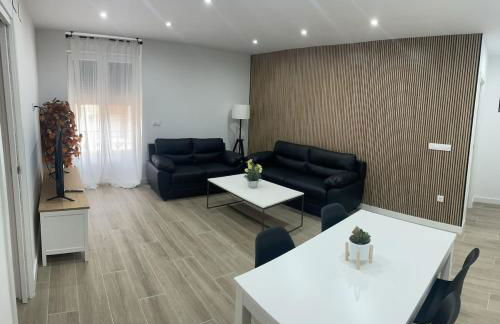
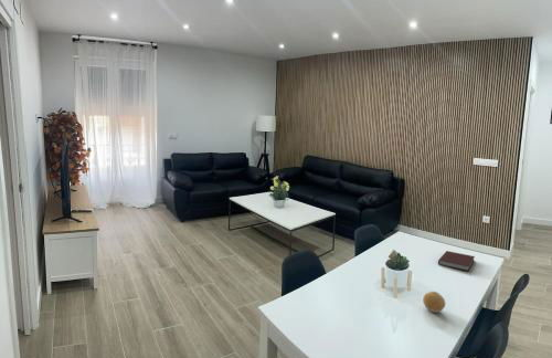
+ notebook (456, 260)
+ fruit (434, 302)
